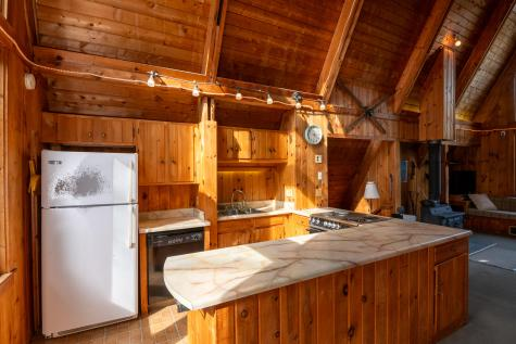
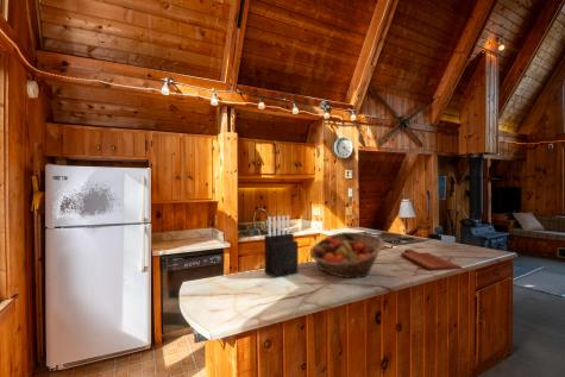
+ knife block (282, 245)
+ fruit basket (345, 252)
+ cutting board (423, 258)
